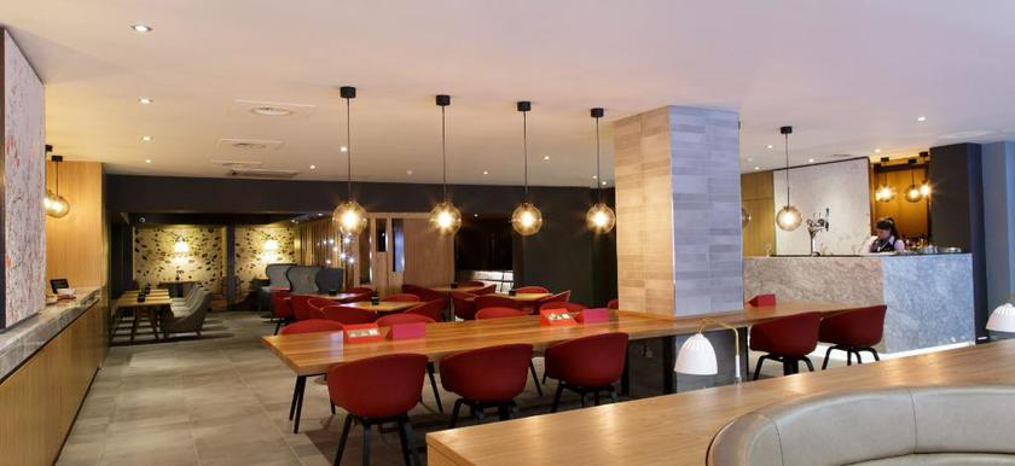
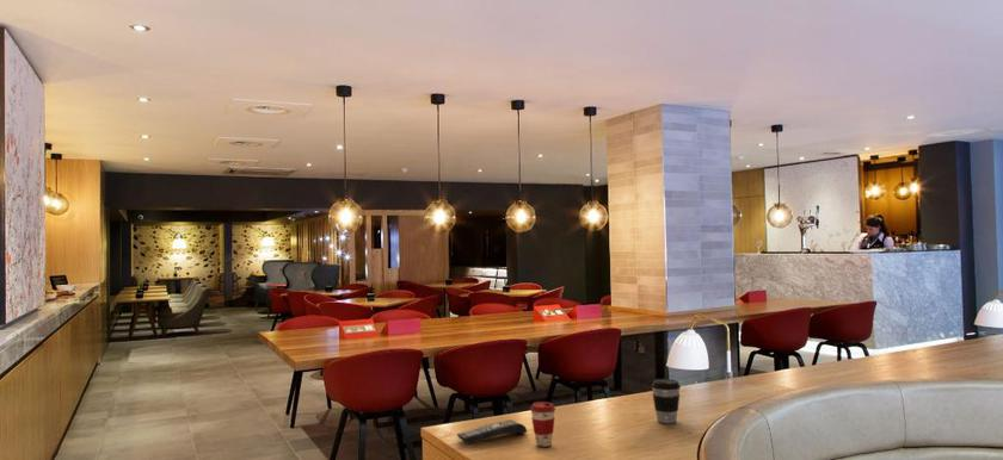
+ coffee cup (543, 424)
+ coffee cup (666, 400)
+ remote control (492, 430)
